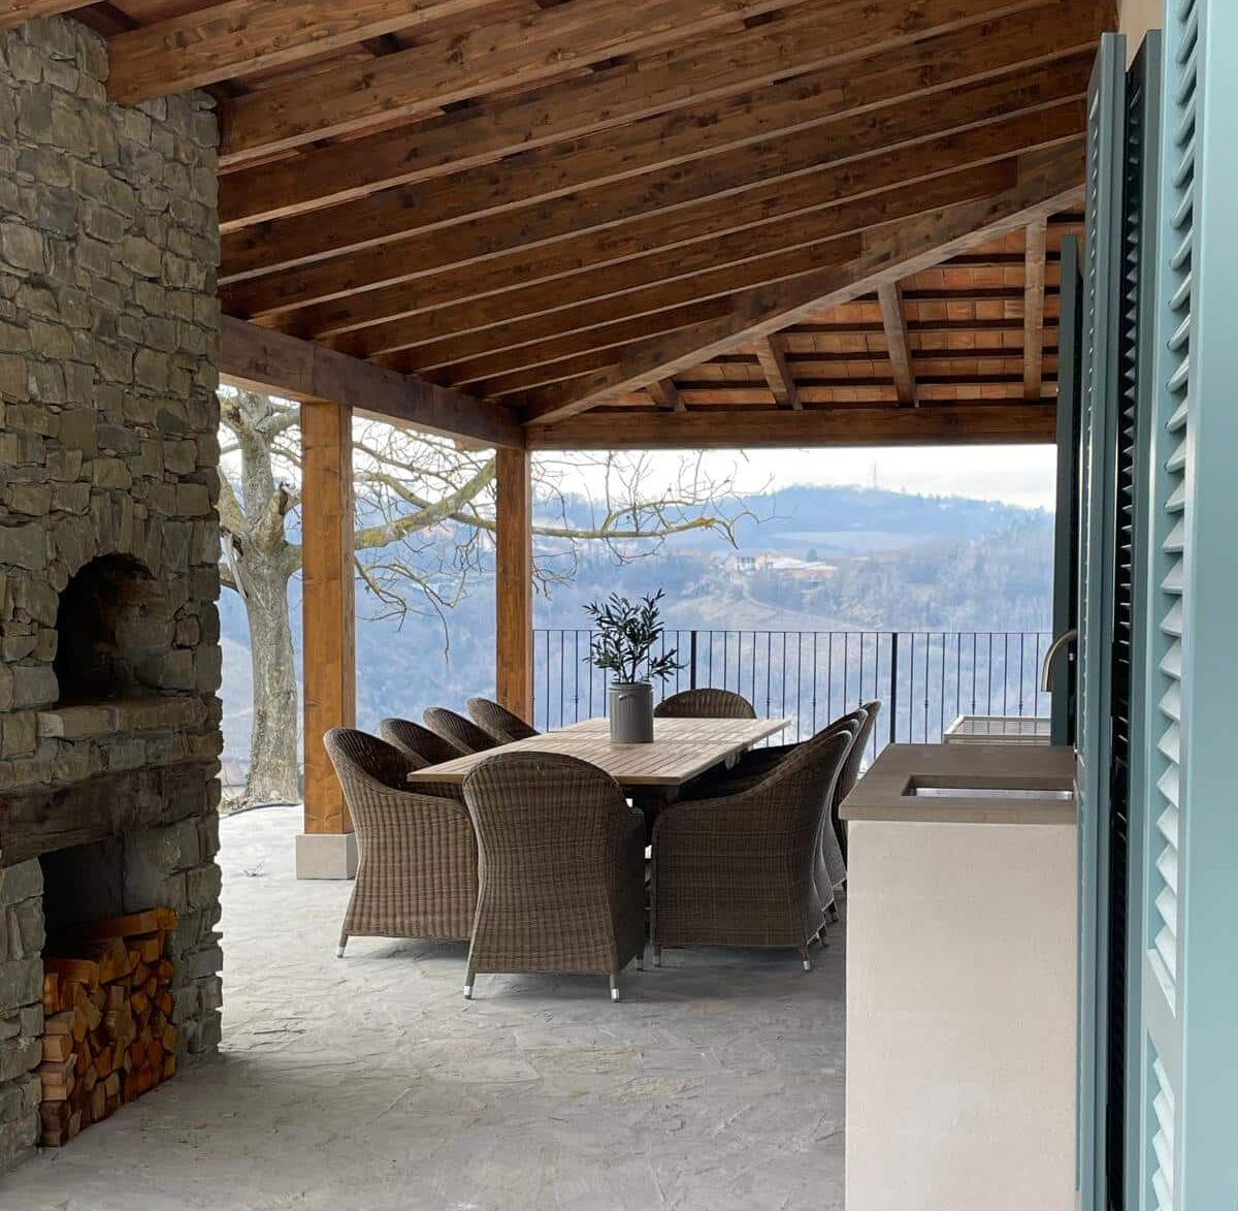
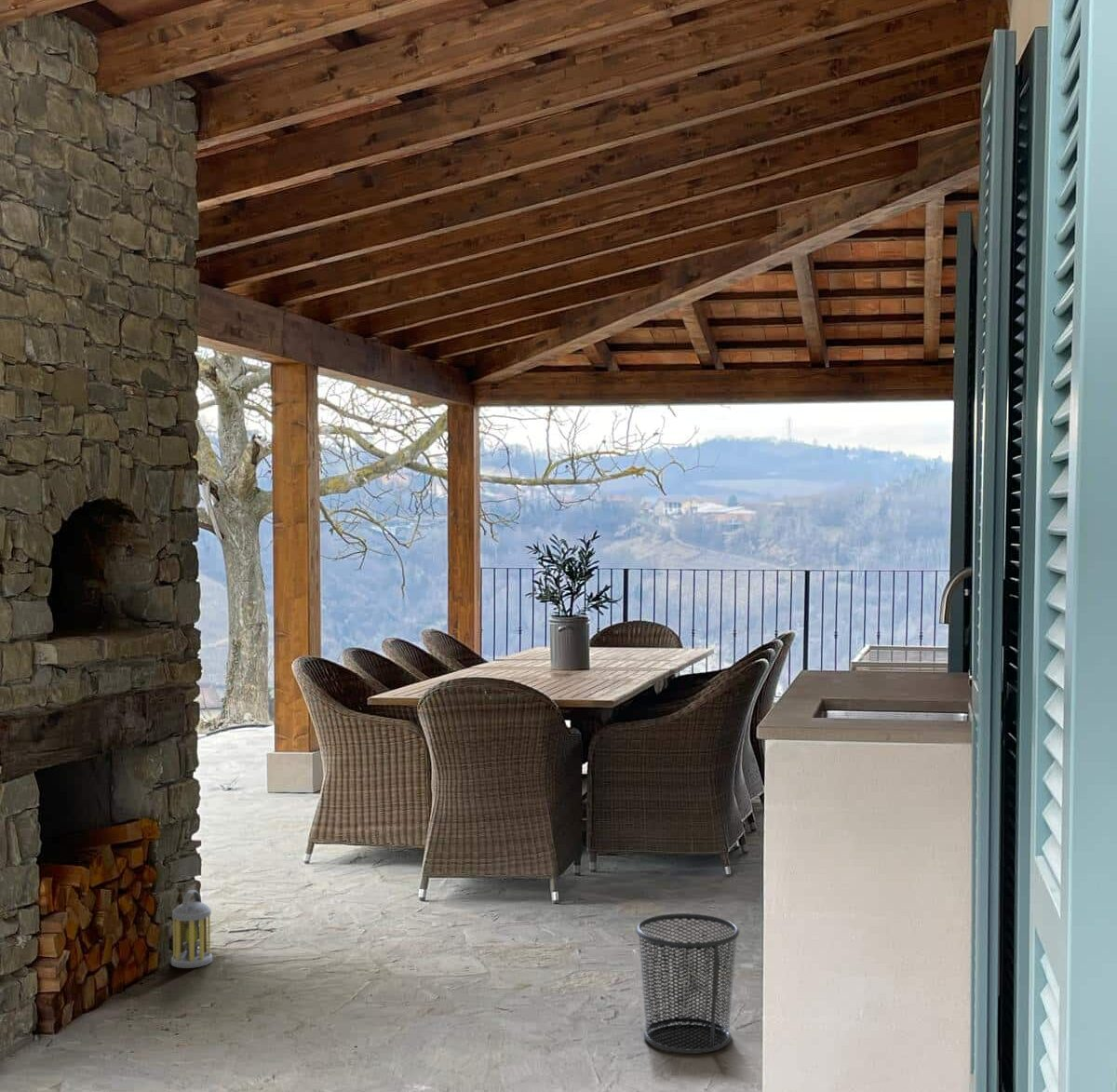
+ waste bin (687, 982)
+ lantern (191, 925)
